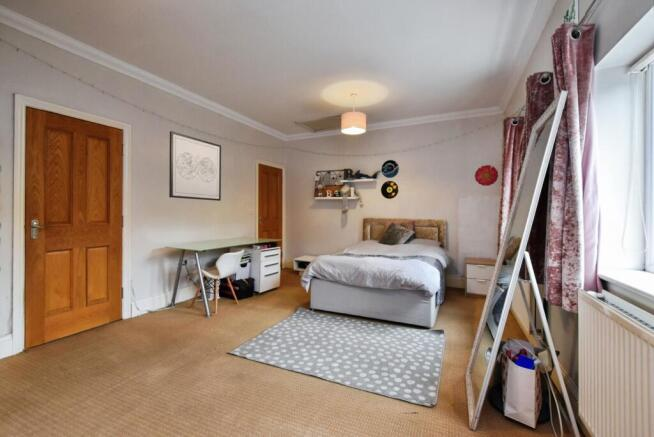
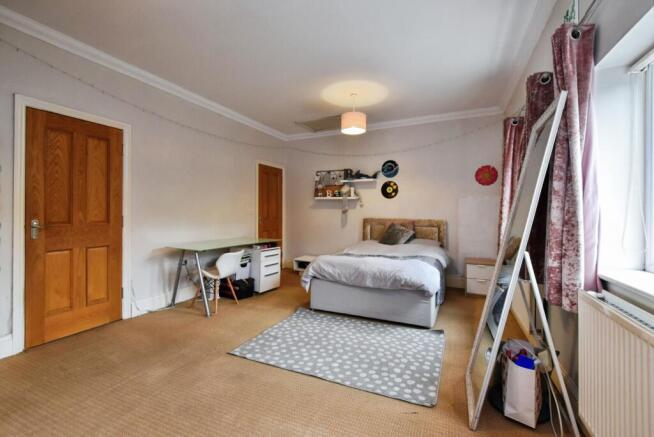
- wall art (197, 169)
